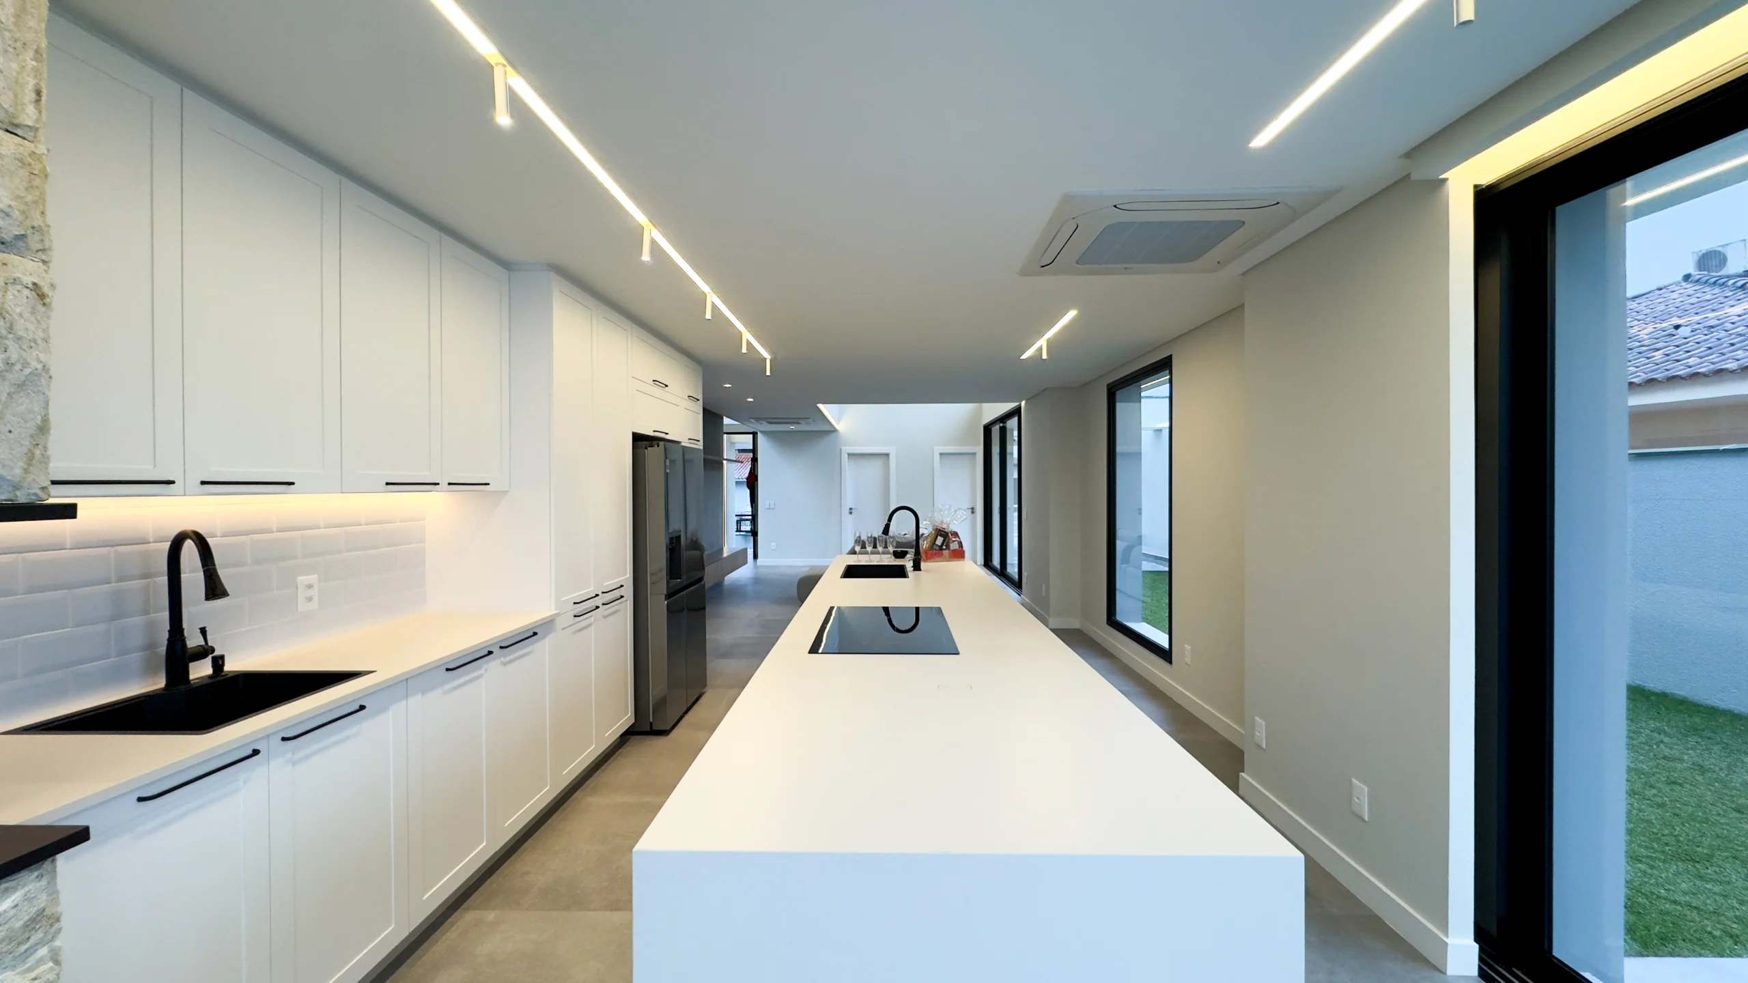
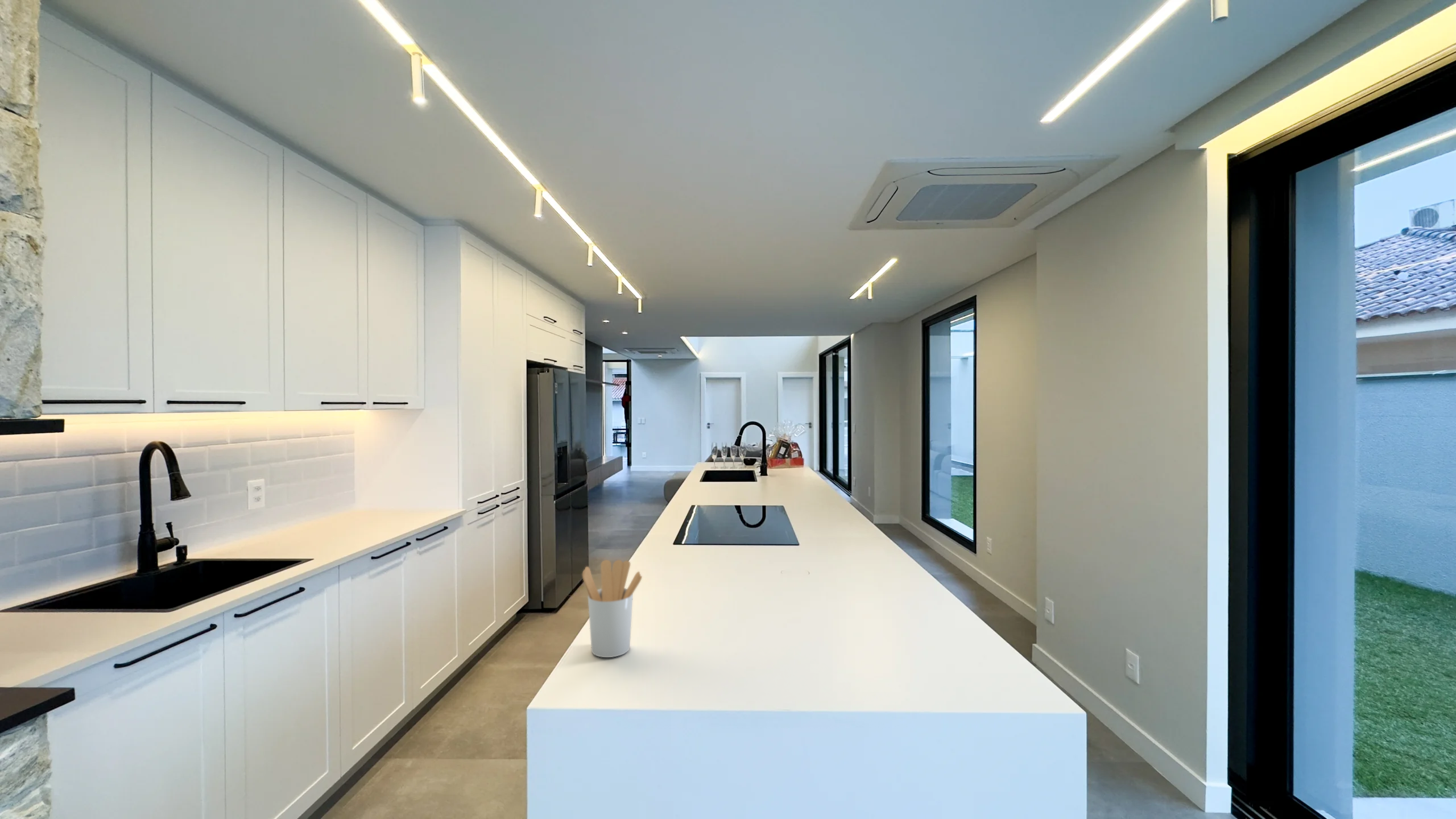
+ utensil holder (612, 604)
